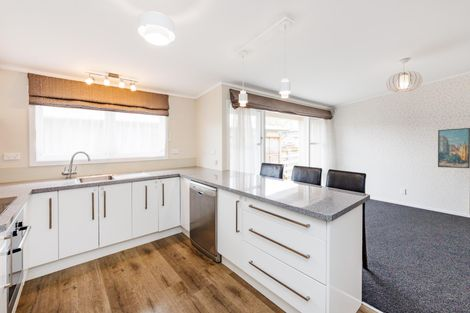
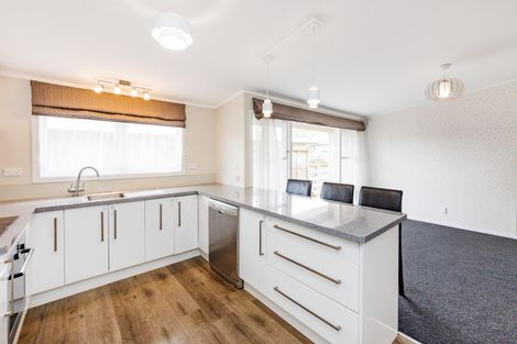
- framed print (453, 148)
